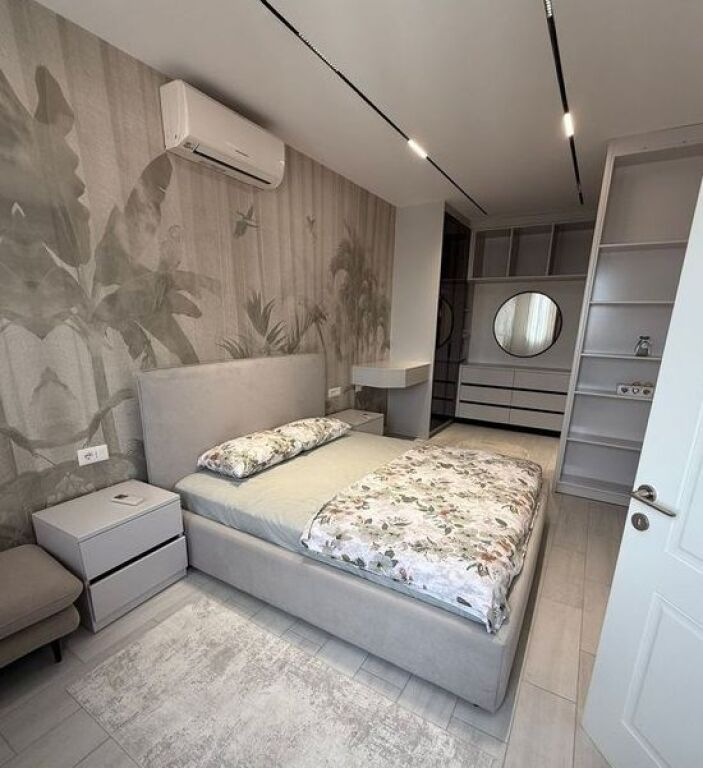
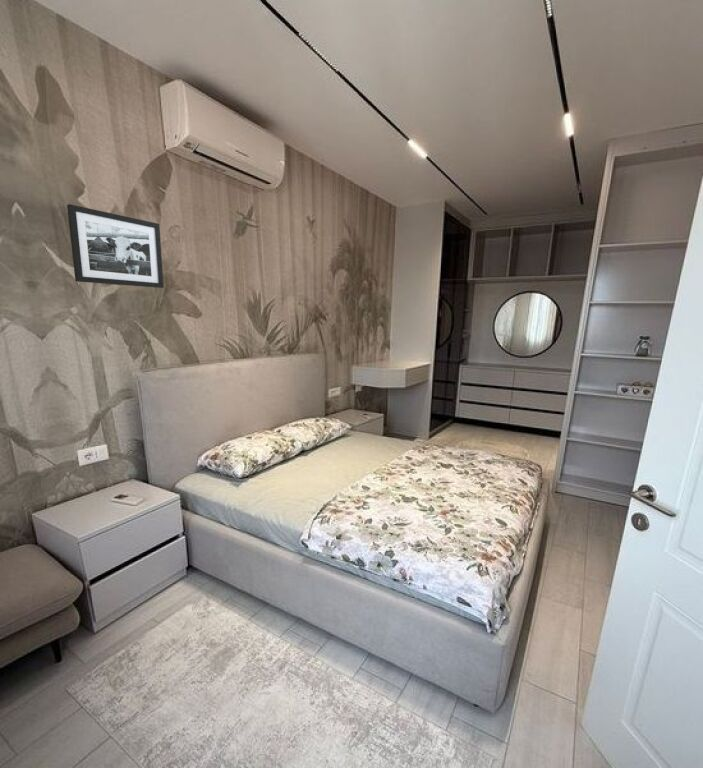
+ picture frame (120, 250)
